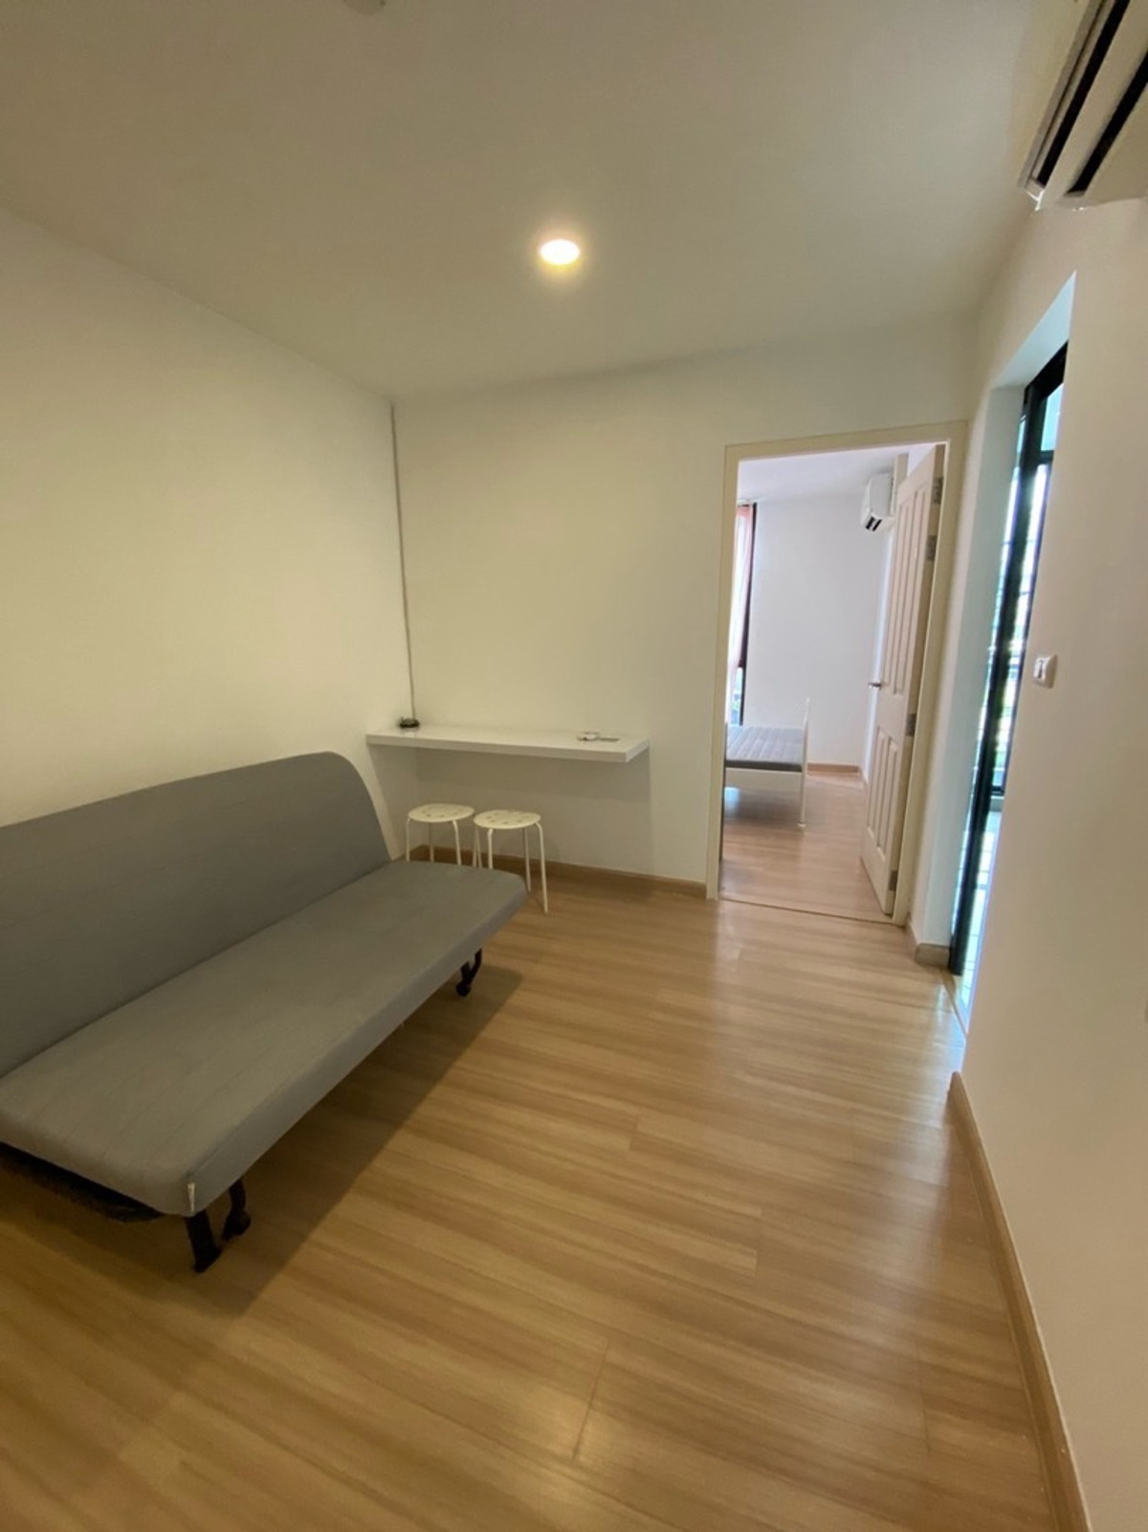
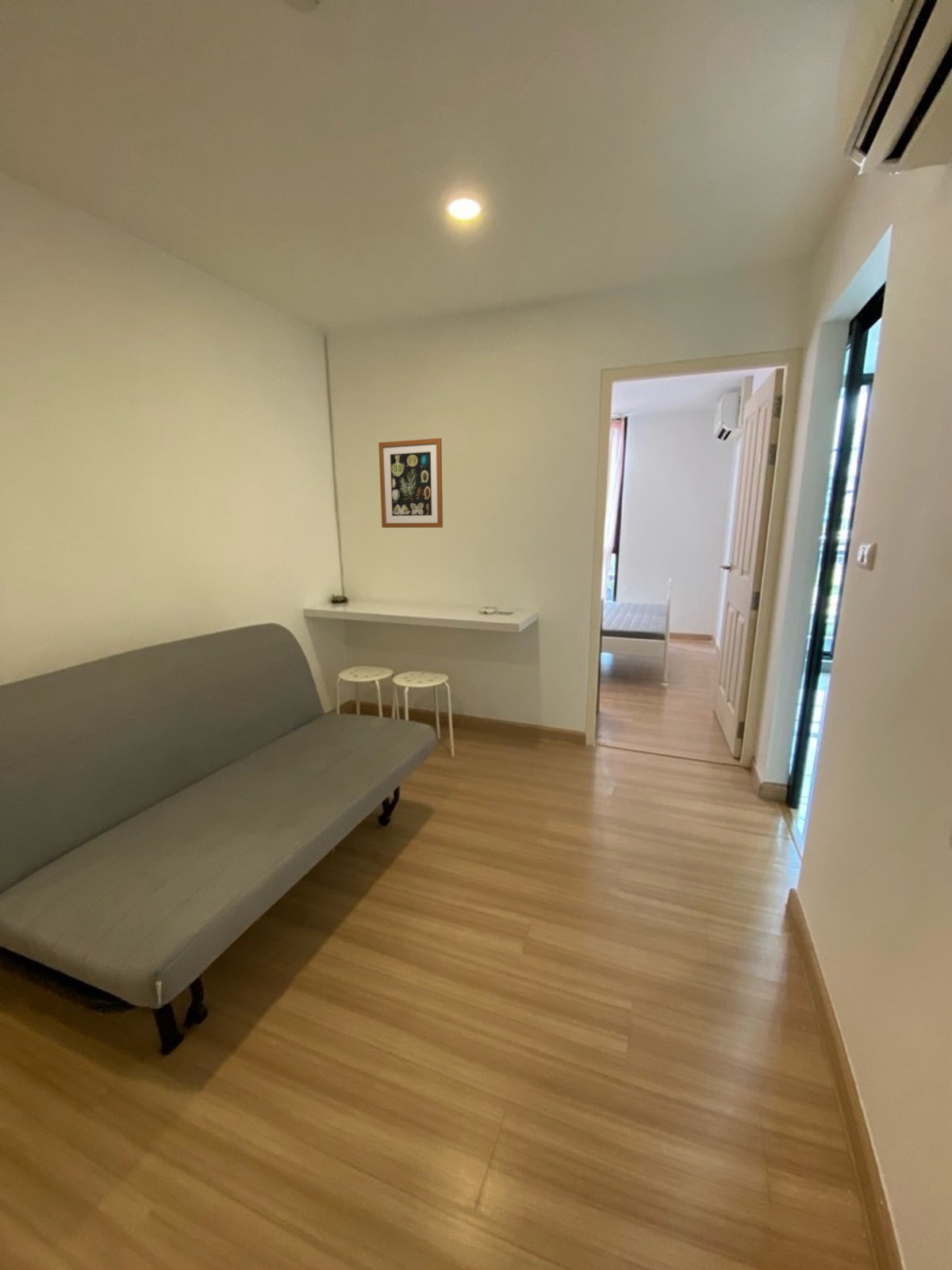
+ wall art (410, 484)
